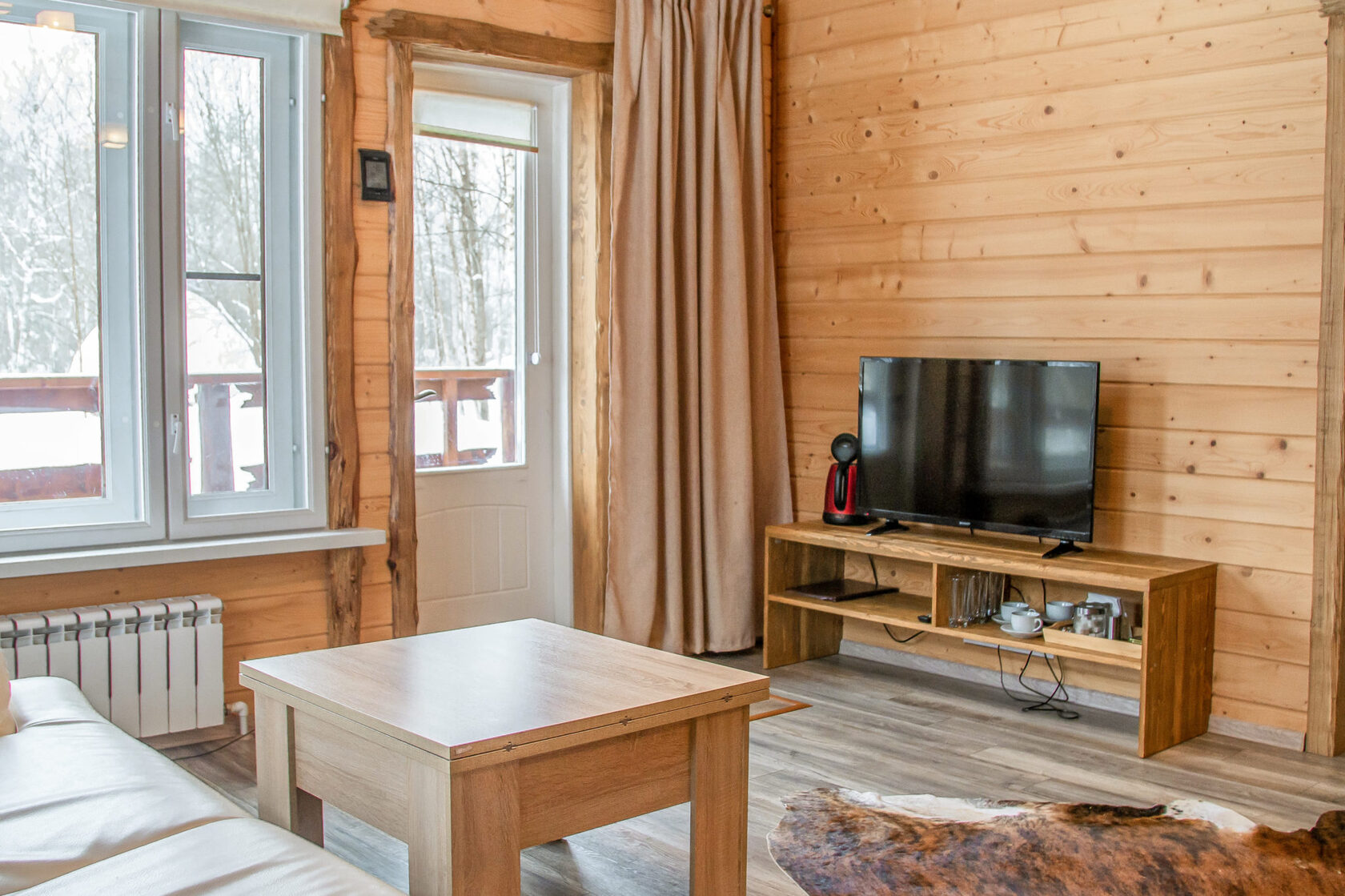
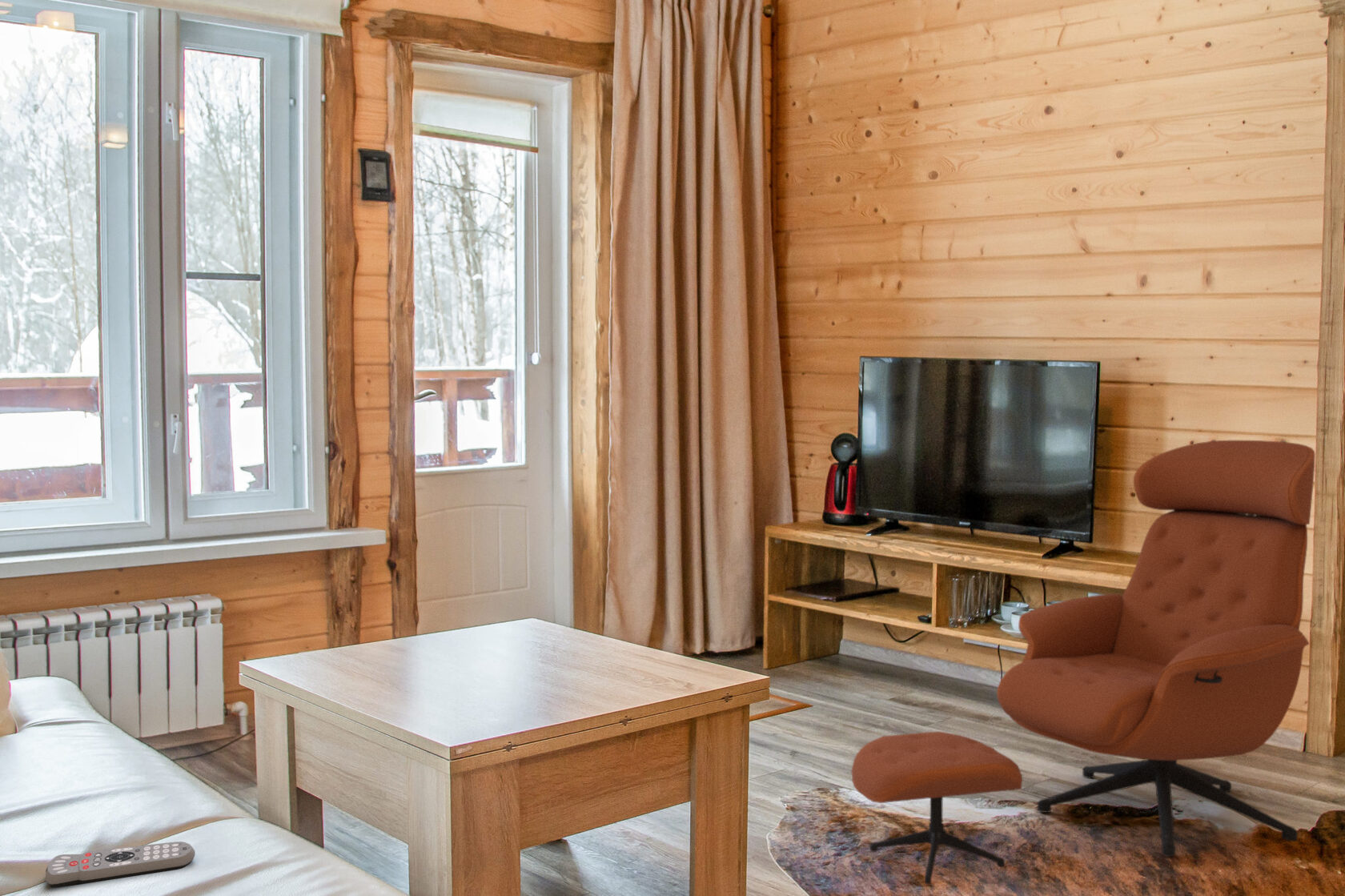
+ remote control (122, 863)
+ armchair (1091, 636)
